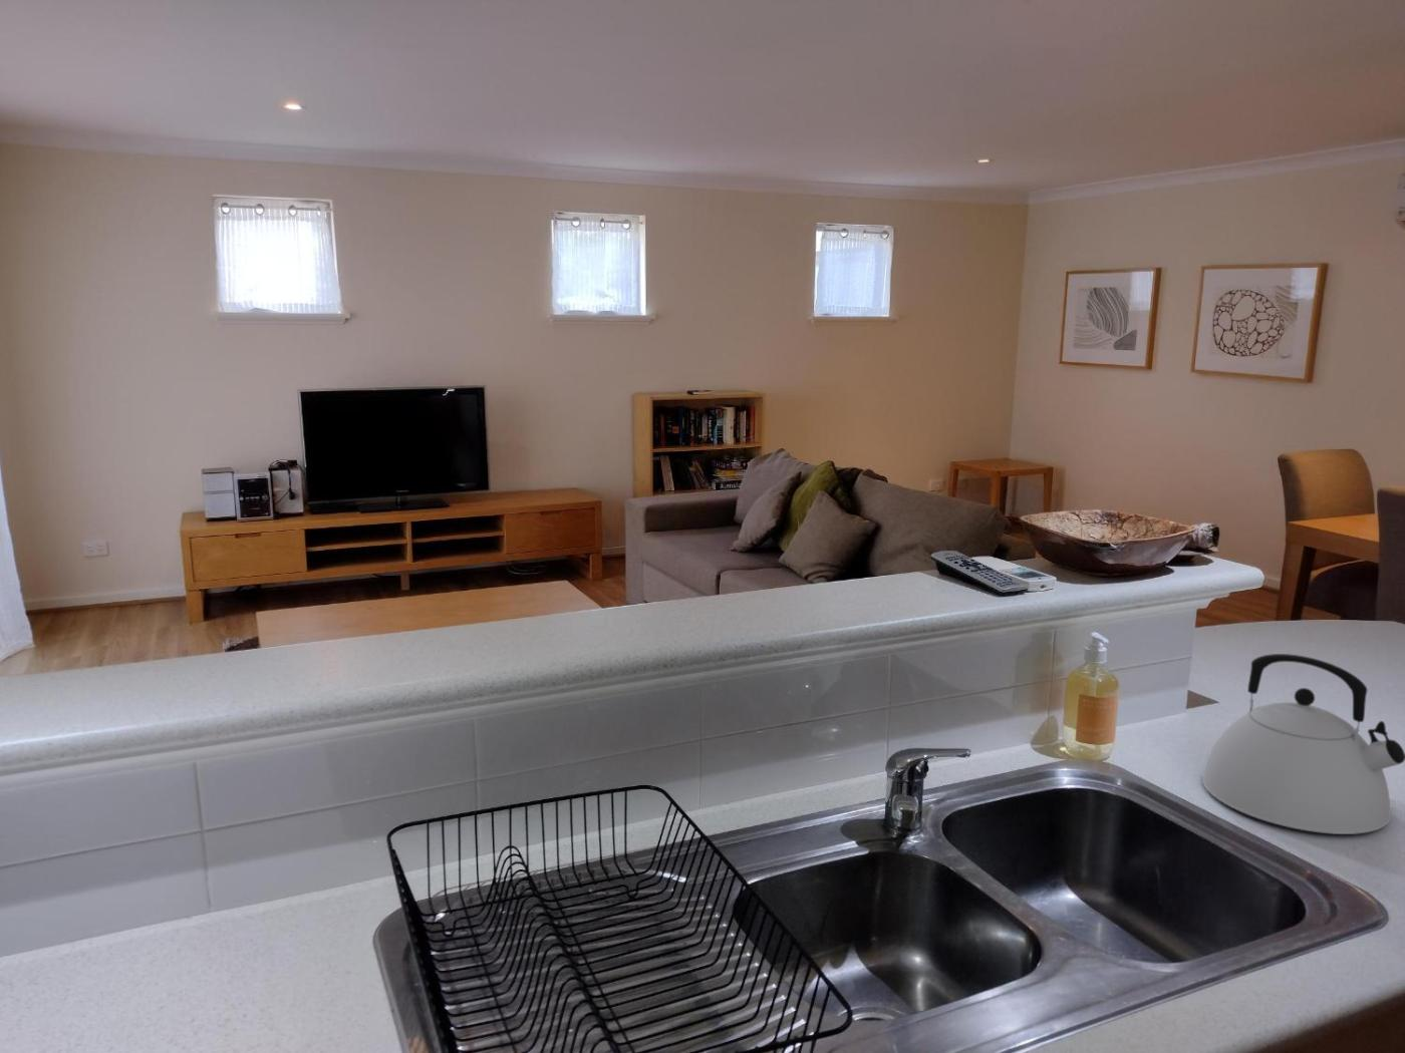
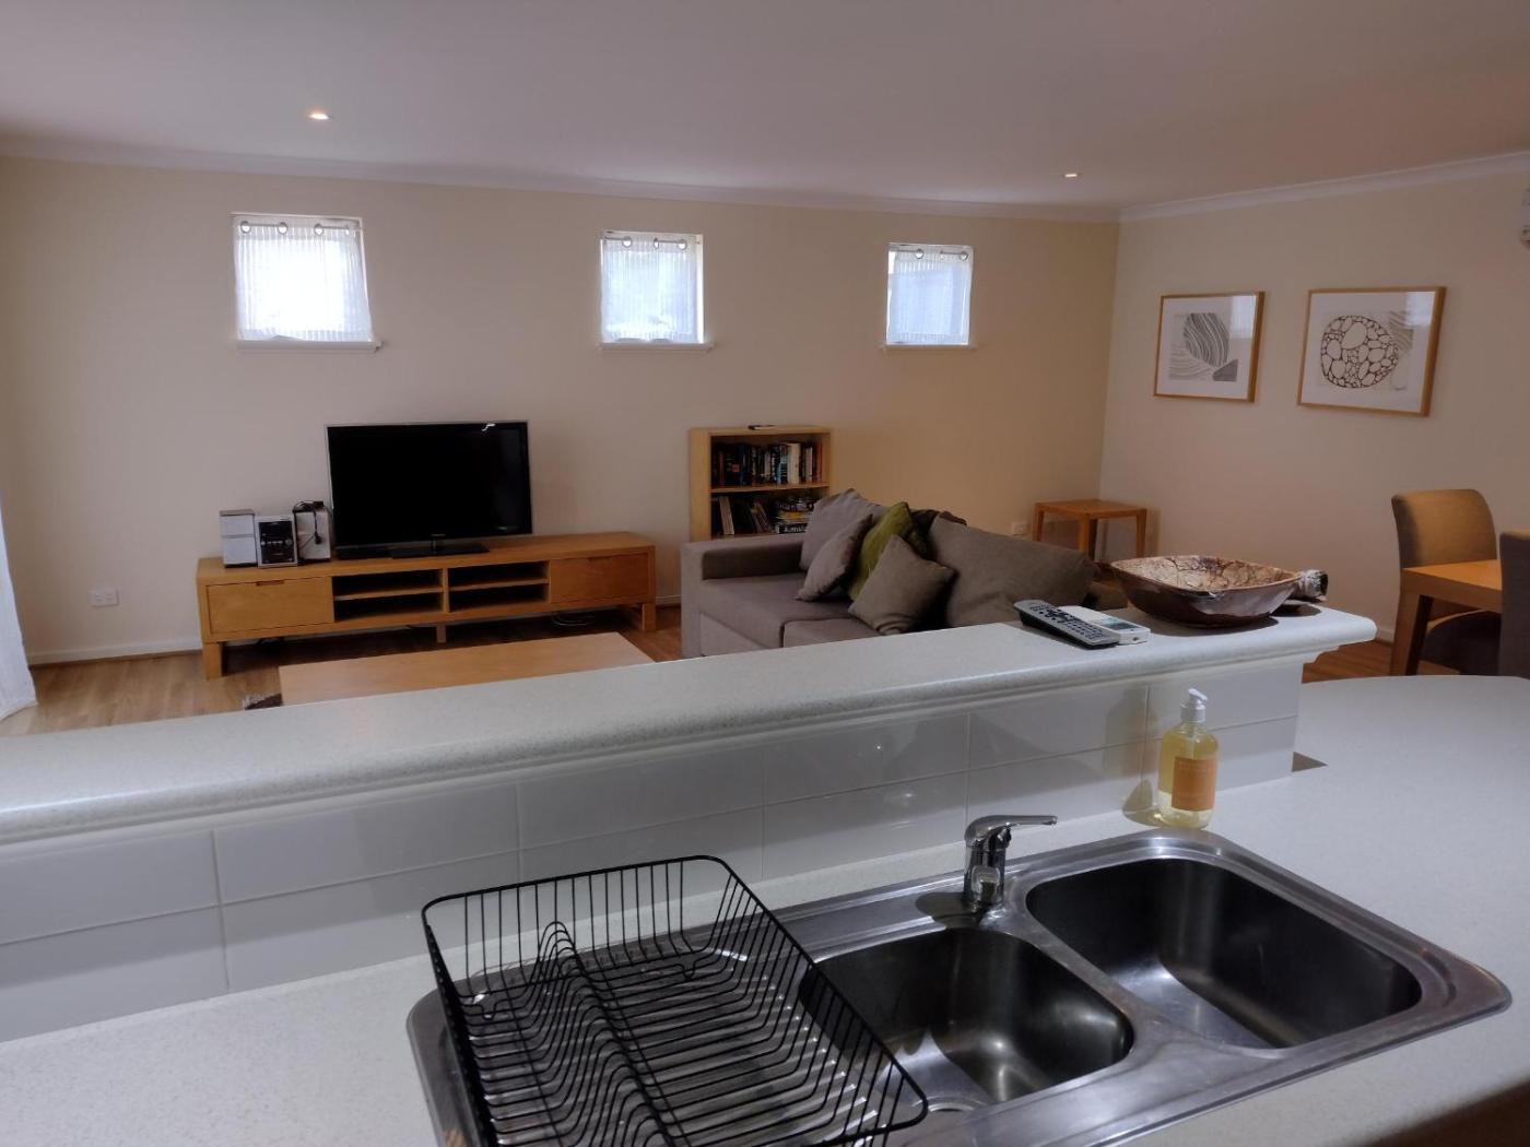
- kettle (1304, 729)
